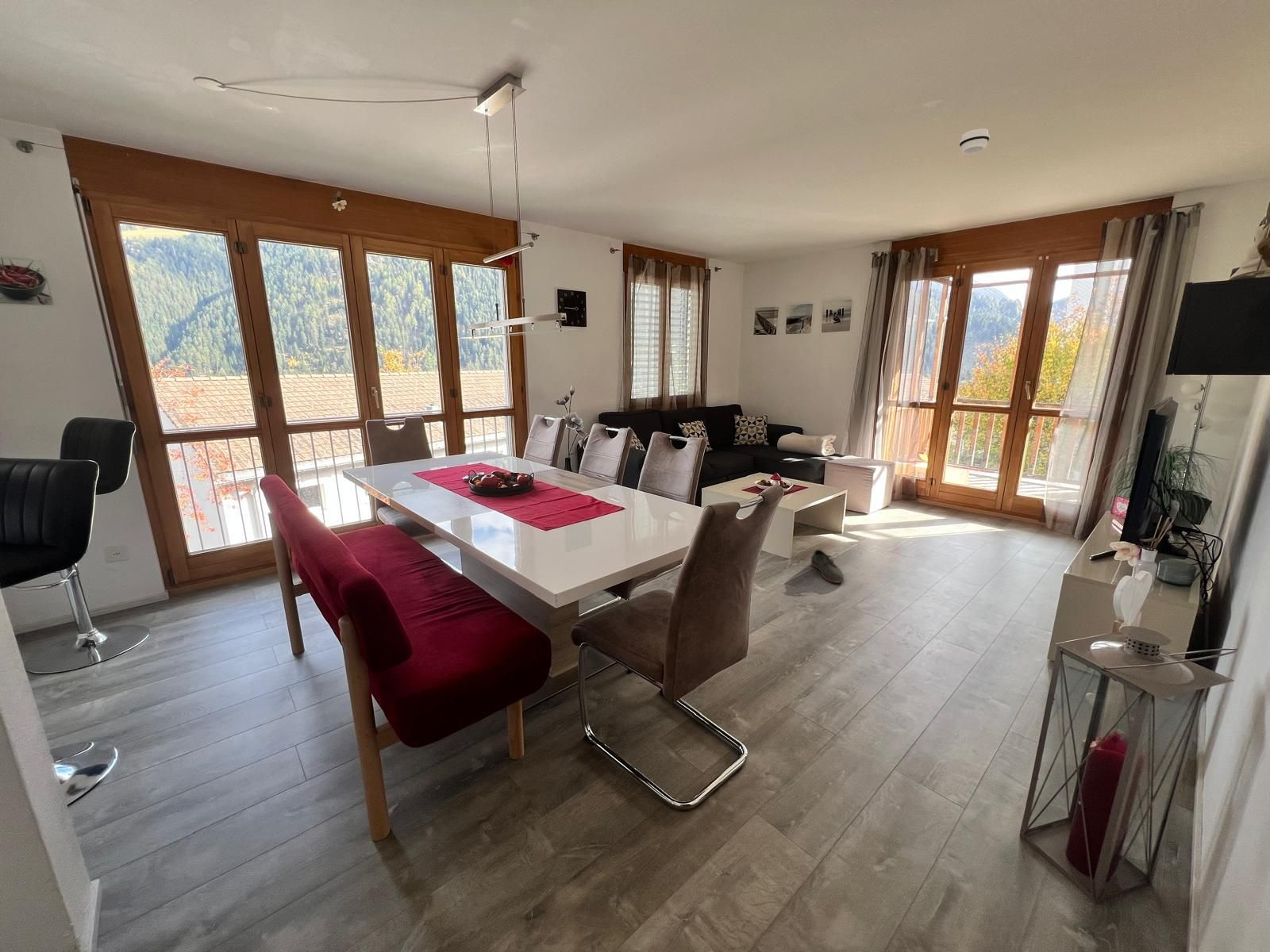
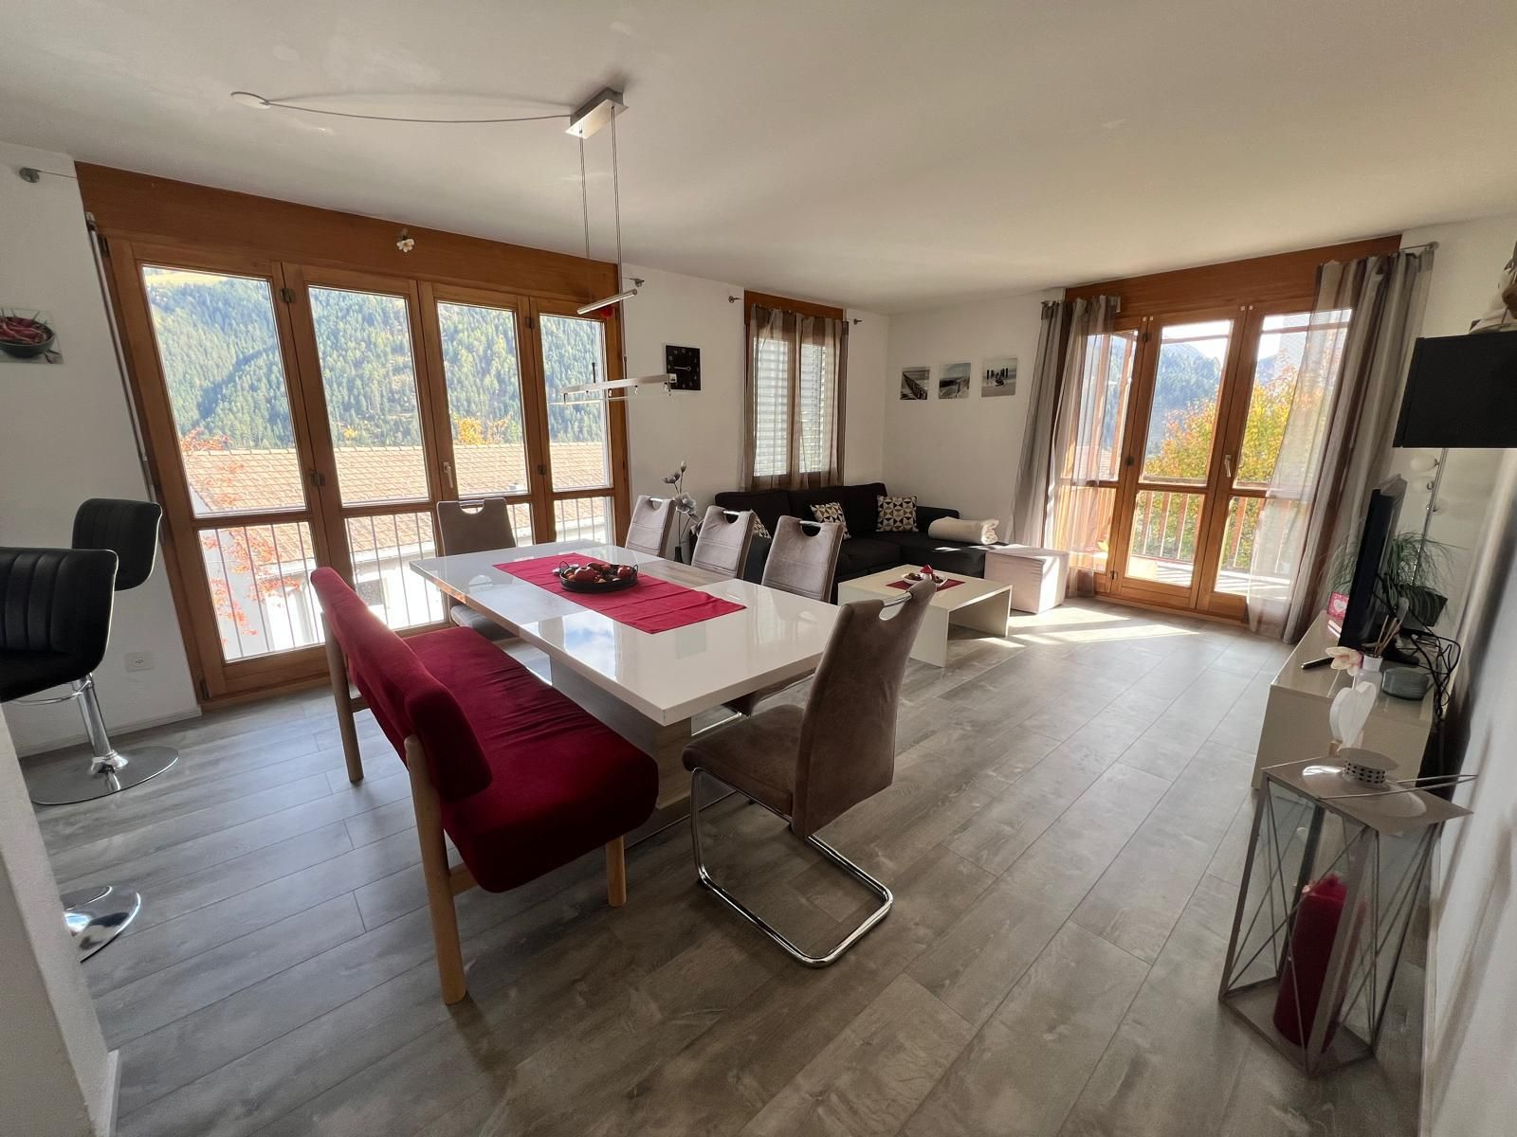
- shoe (828, 564)
- smoke detector (974, 141)
